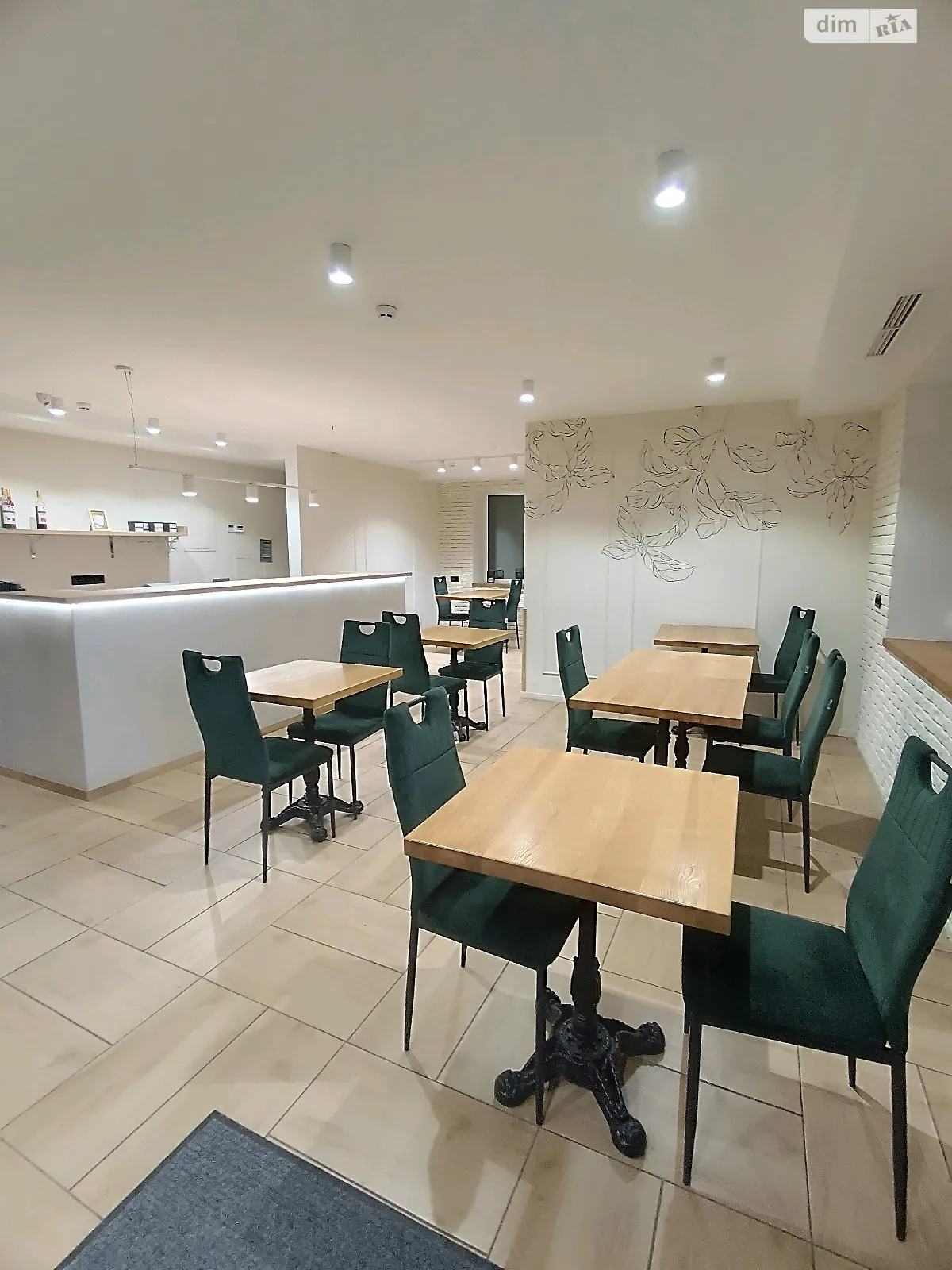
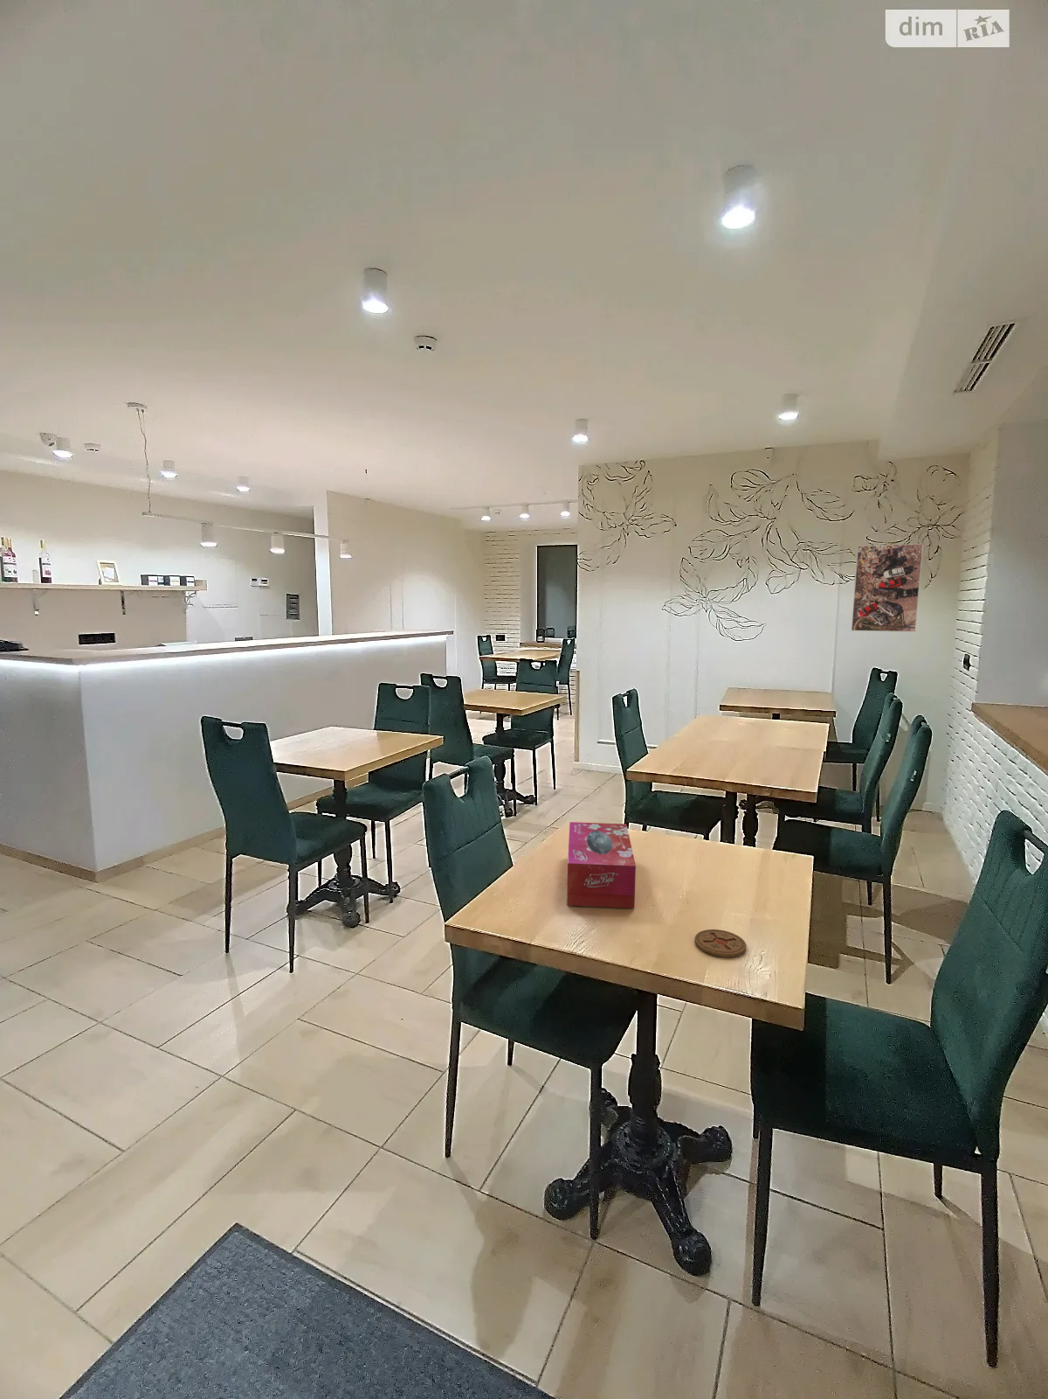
+ tissue box (599, 861)
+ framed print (885, 588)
+ coaster (720, 943)
